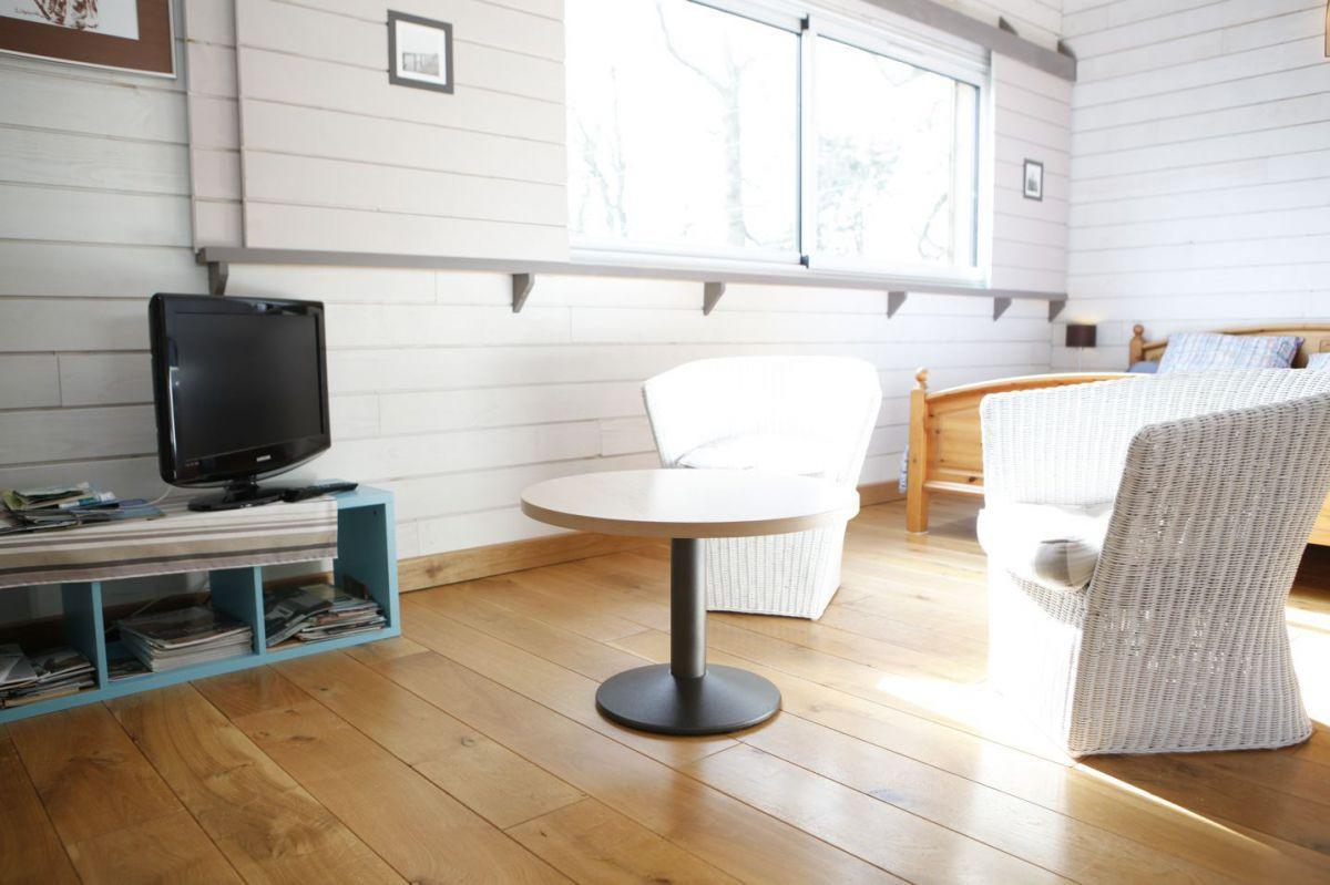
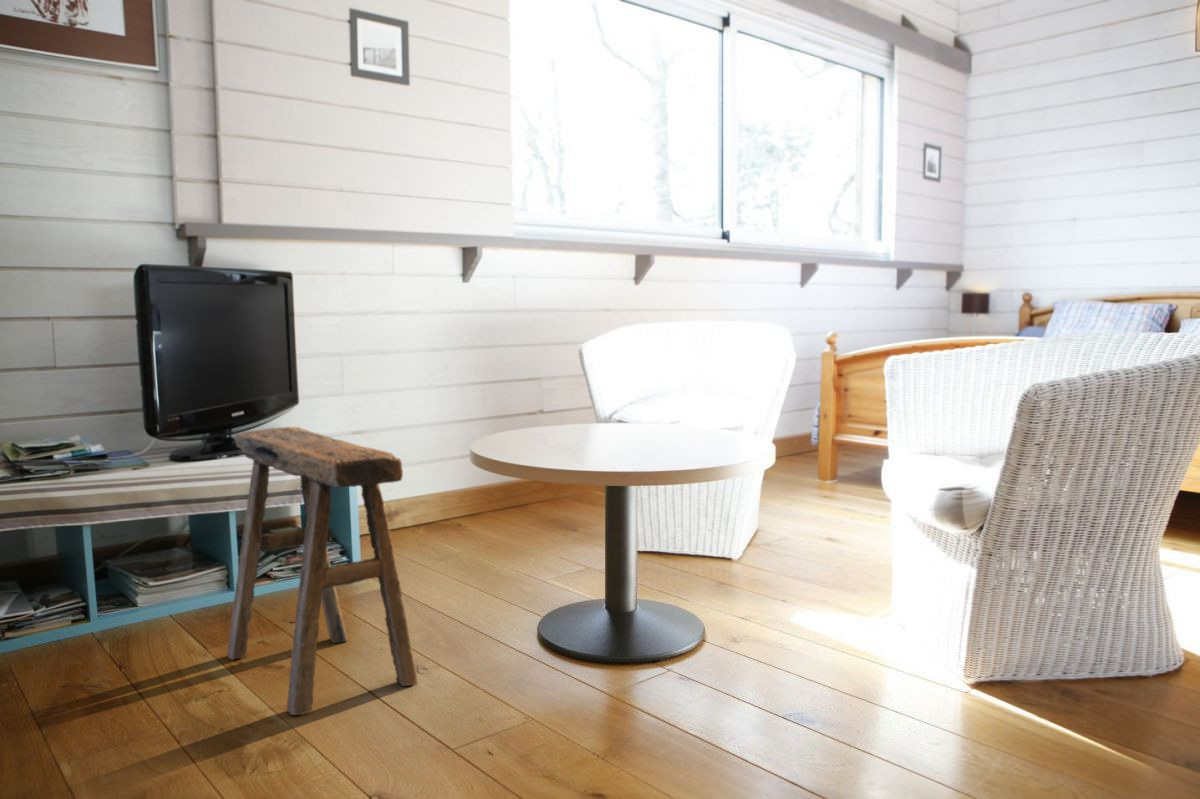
+ stool (313, 556)
